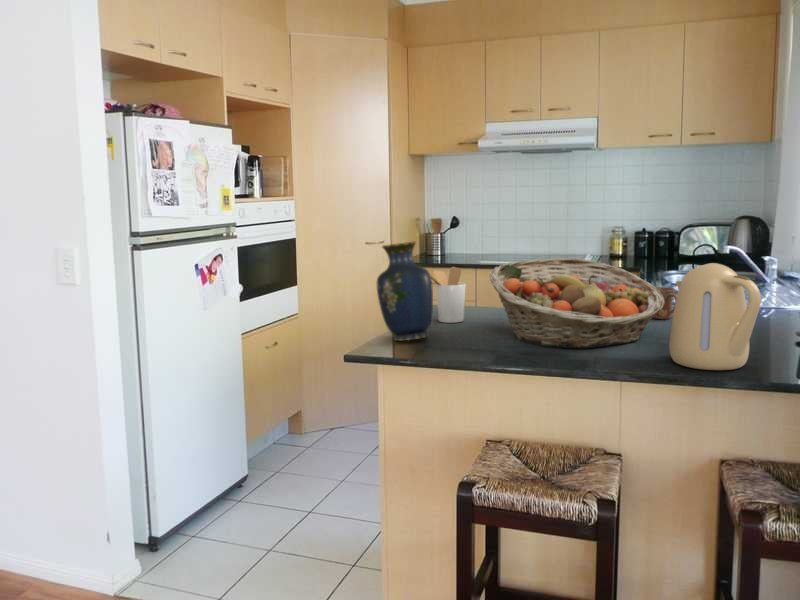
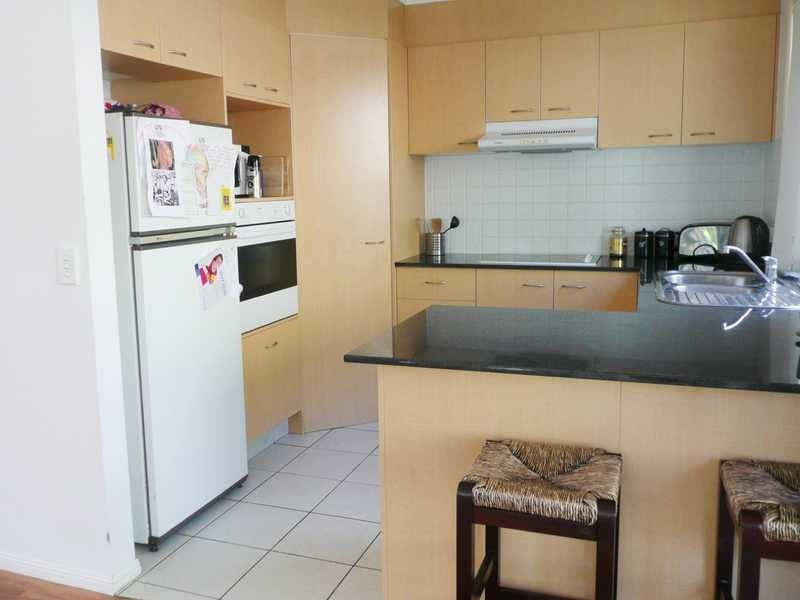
- utensil holder (443, 293)
- vase (404, 291)
- fruit basket (575, 300)
- kettle (713, 314)
- mug (664, 304)
